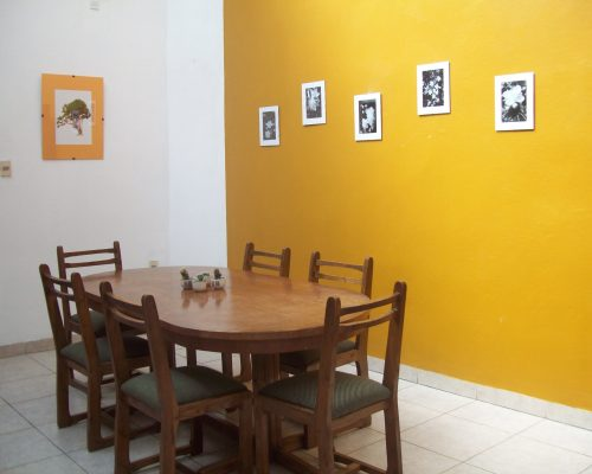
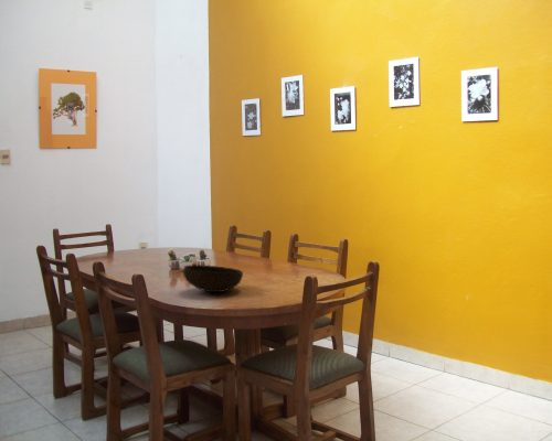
+ bowl (213, 278)
